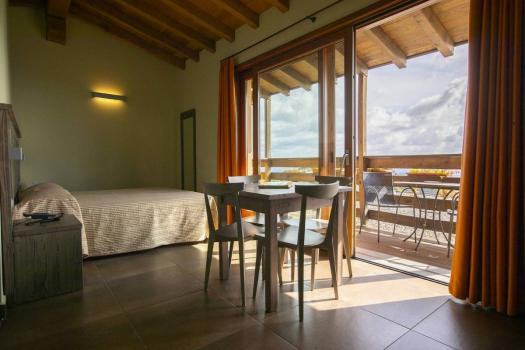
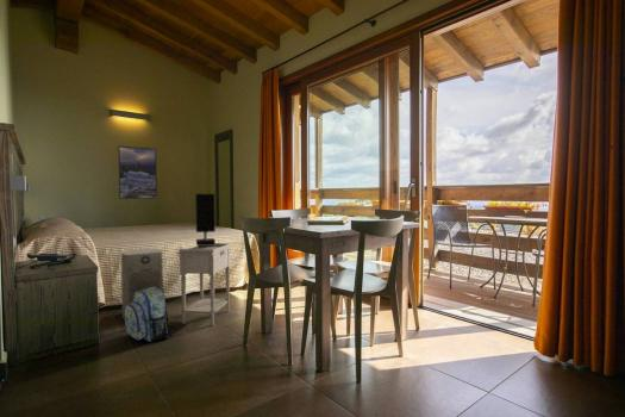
+ nightstand (202, 281)
+ fan (142, 282)
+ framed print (138, 173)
+ backpack (146, 313)
+ table lamp (205, 220)
